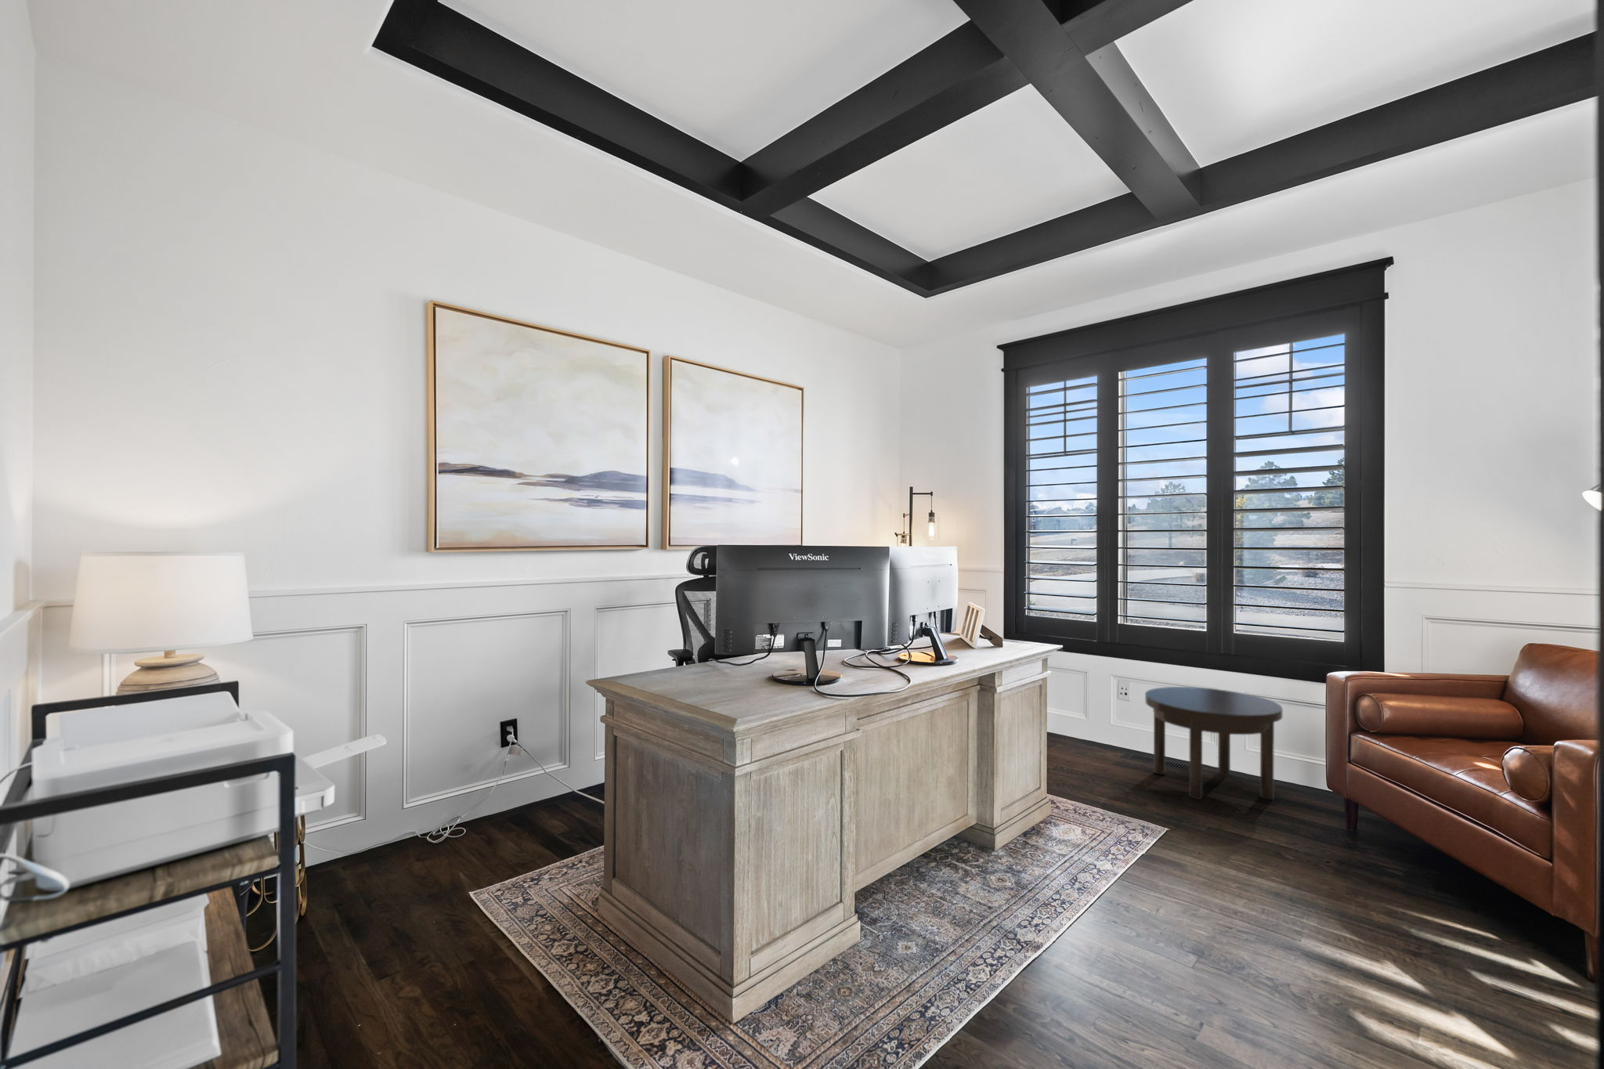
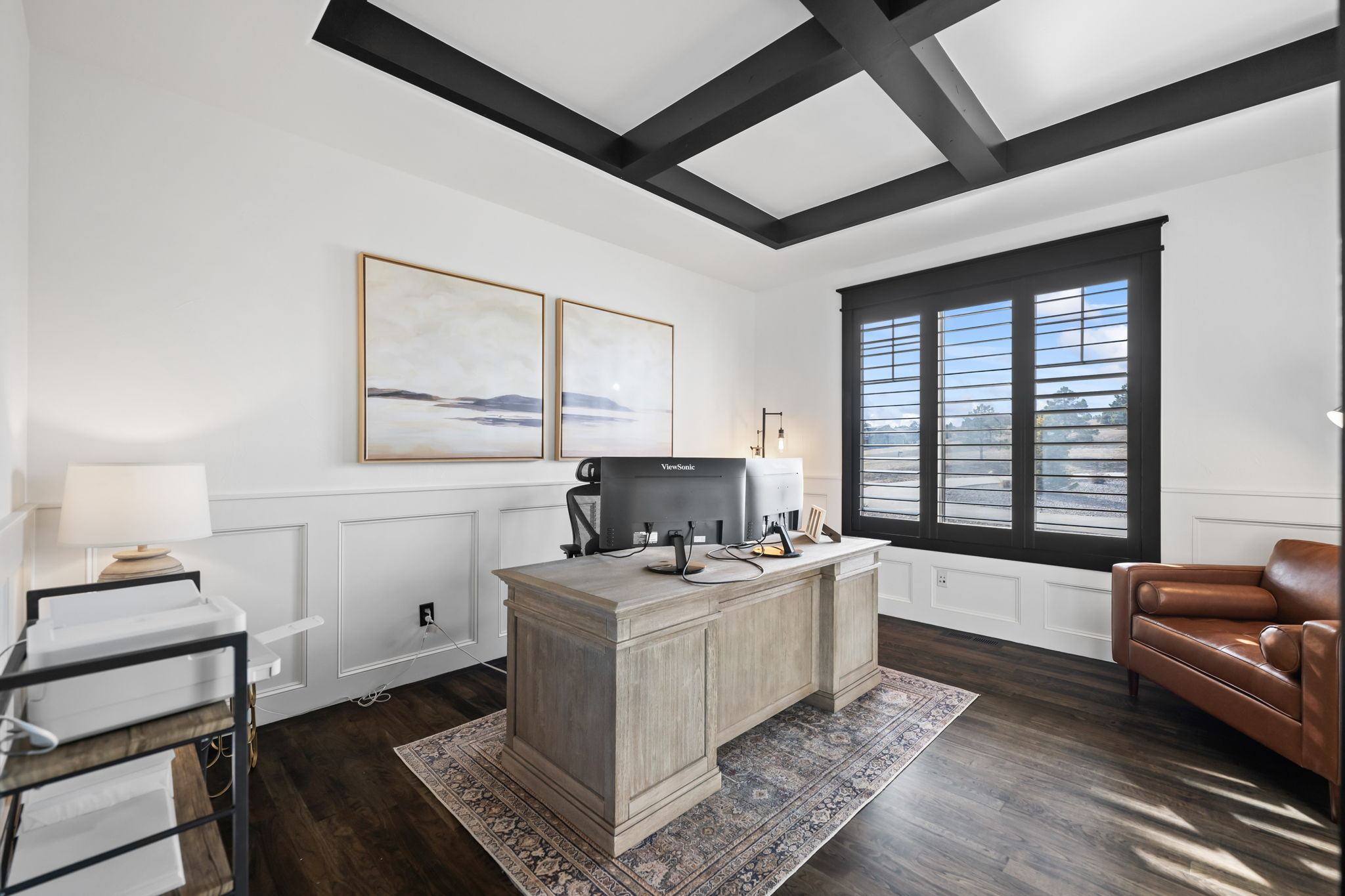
- side table (1218, 742)
